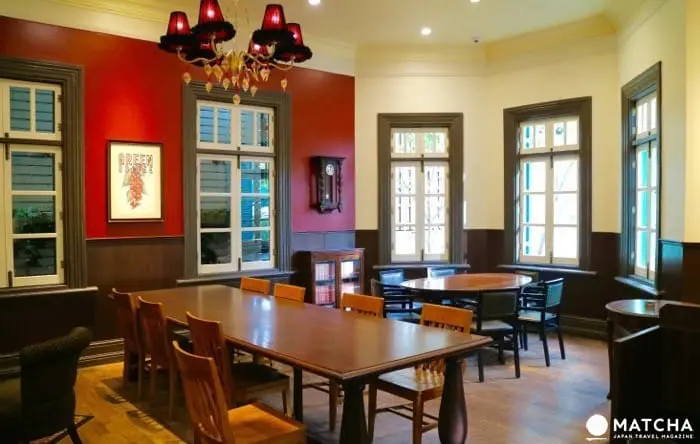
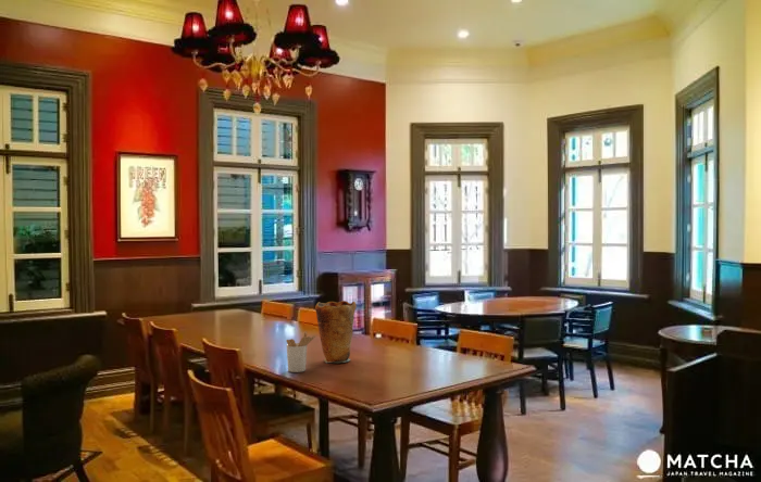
+ utensil holder (300, 352)
+ vase (334, 331)
